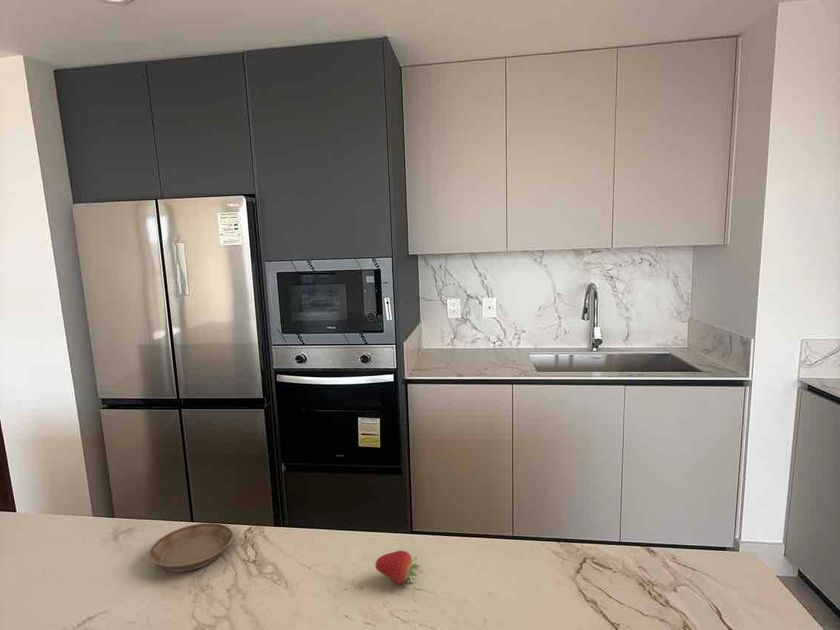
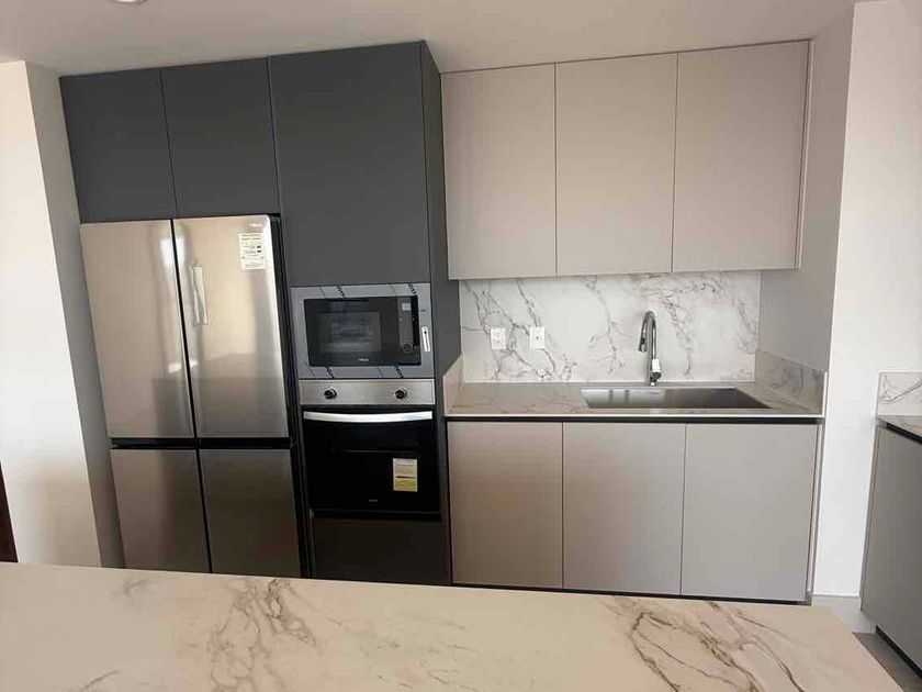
- saucer (192, 548)
- fruit (397, 566)
